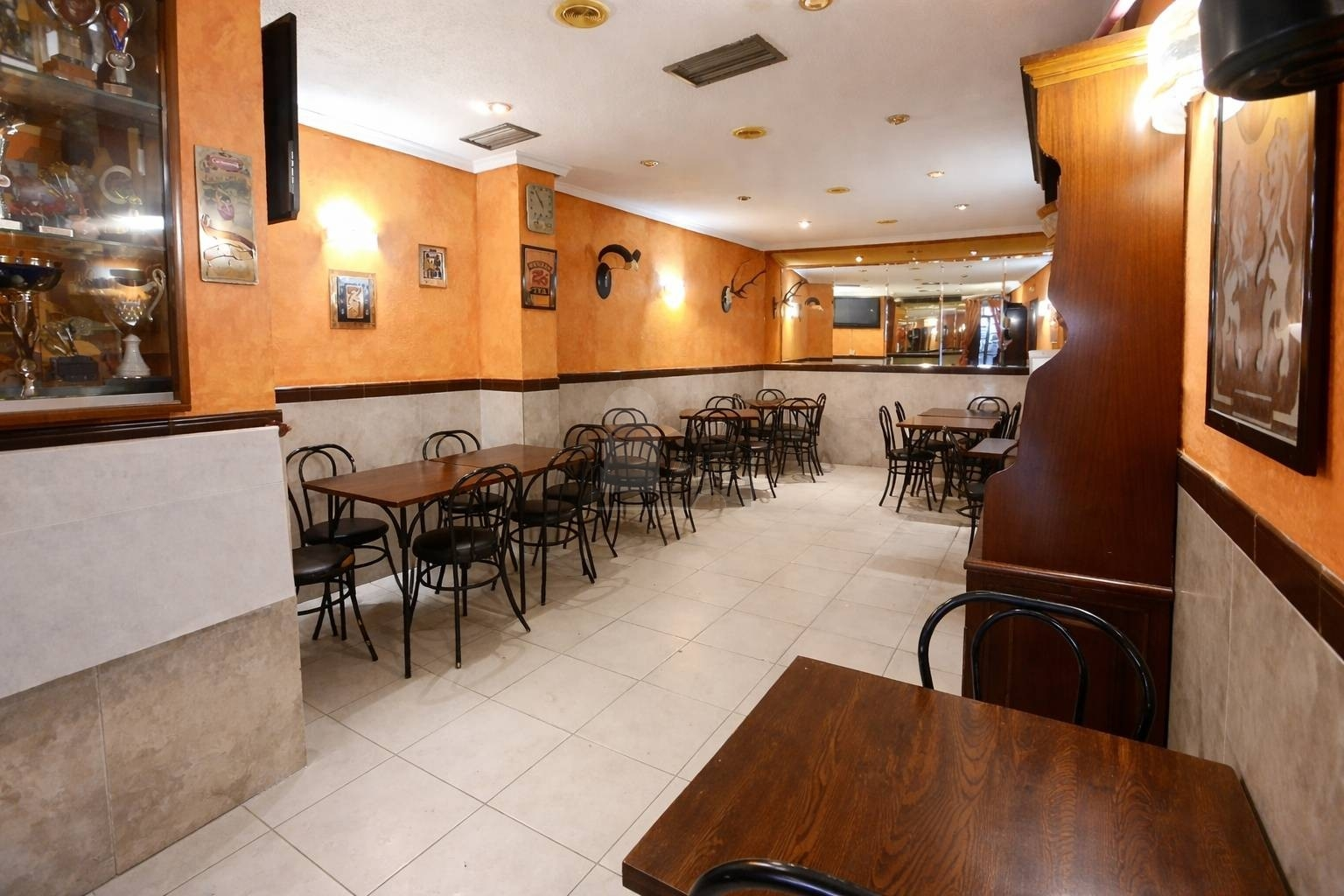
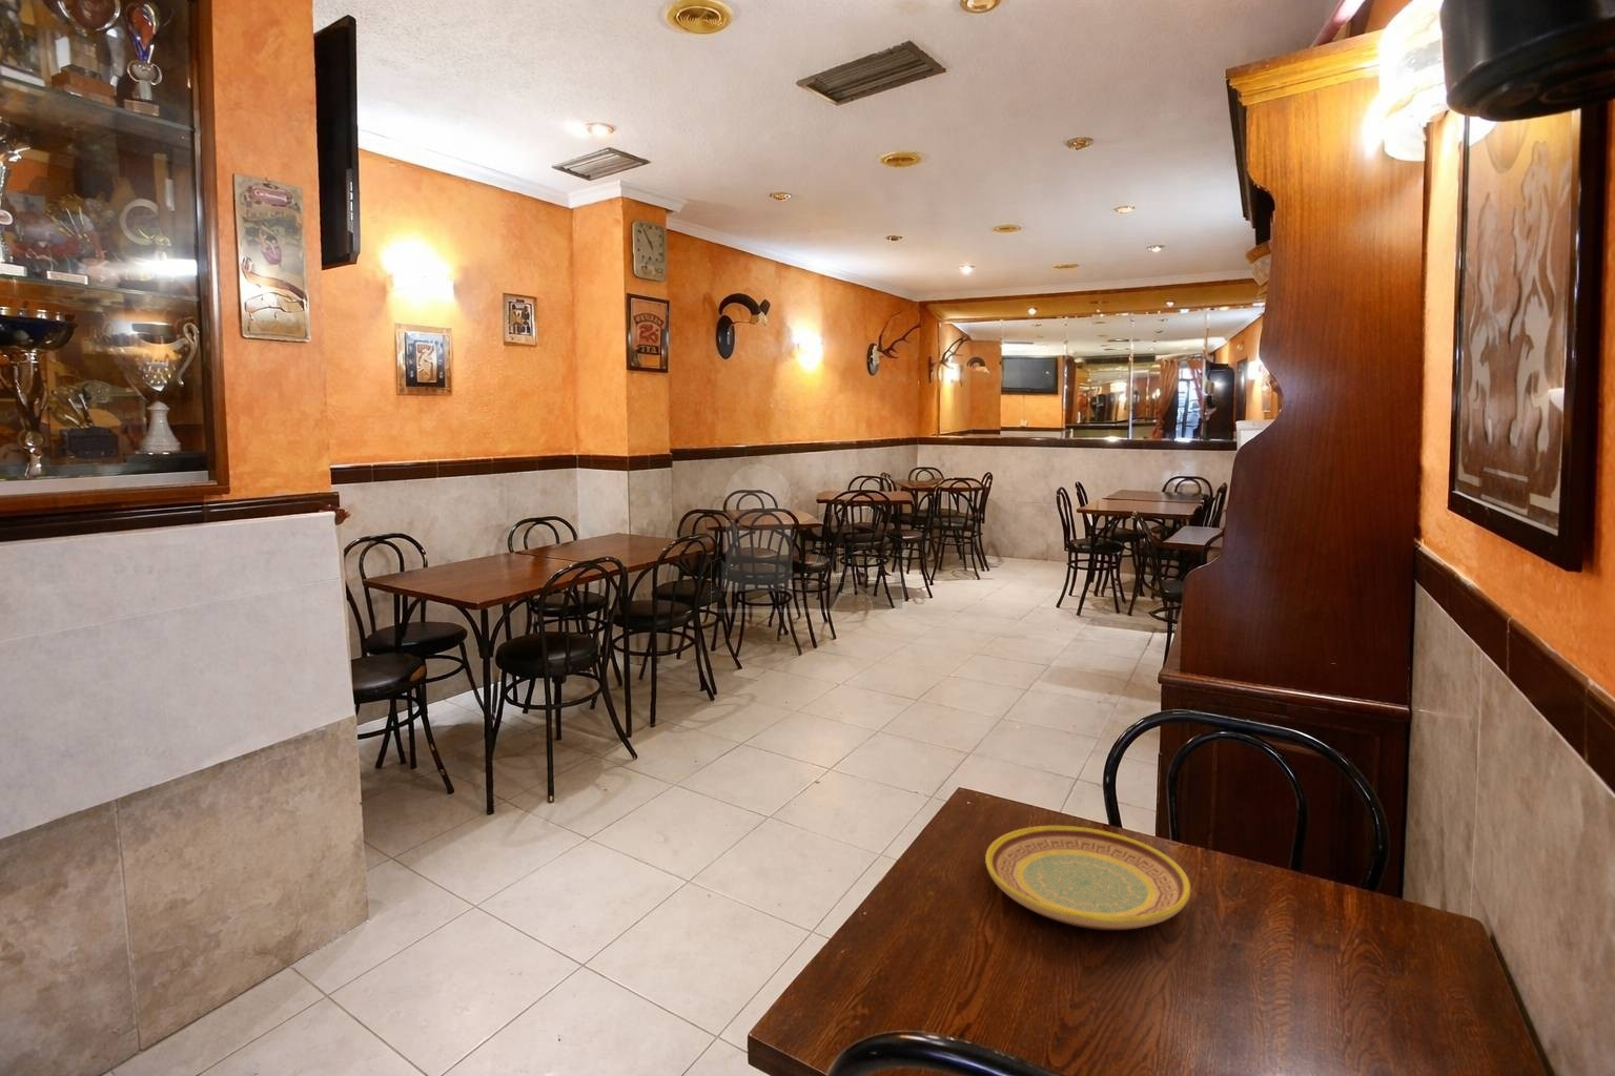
+ plate (1083, 878)
